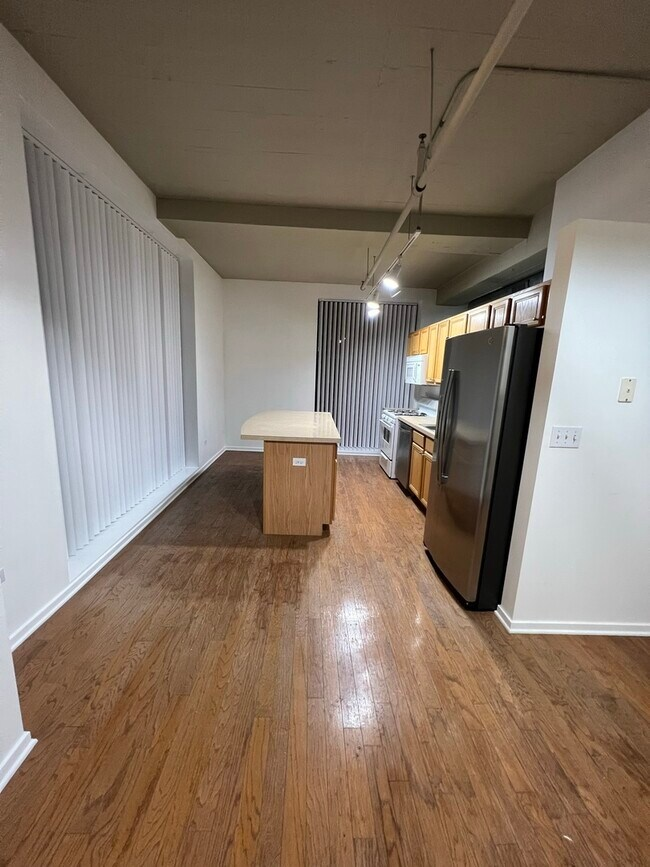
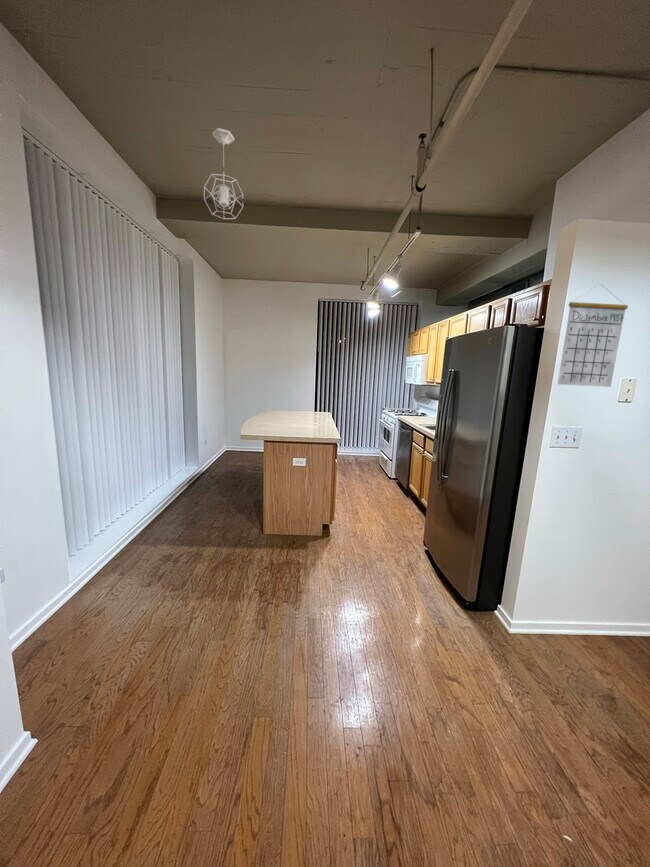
+ calendar (592, 335)
+ pendant light (223, 178)
